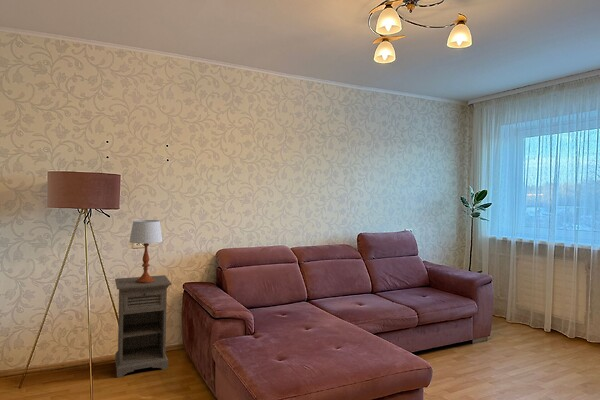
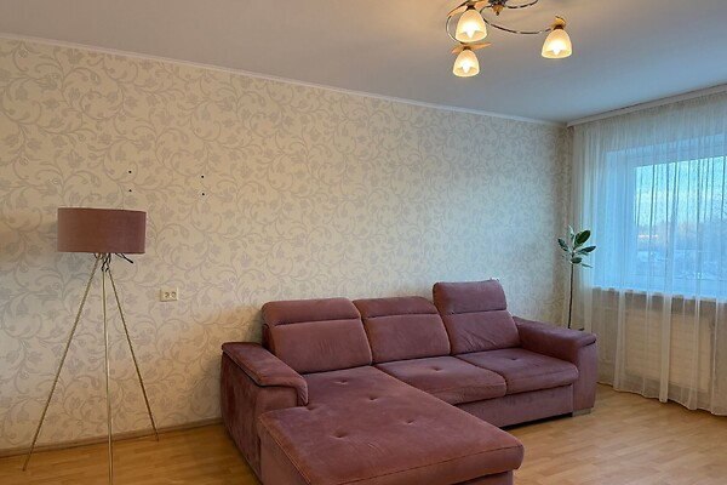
- table lamp (146, 251)
- nightstand (142, 323)
